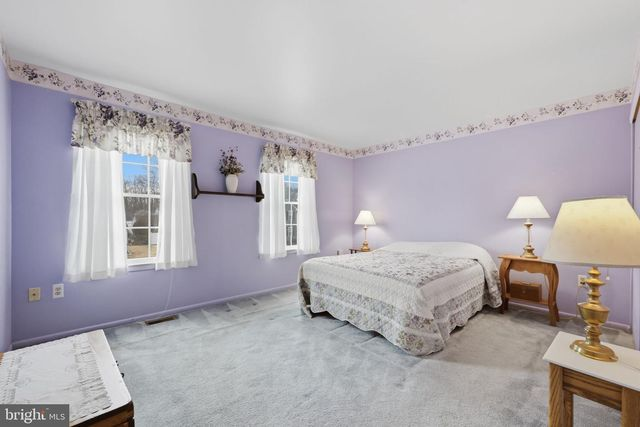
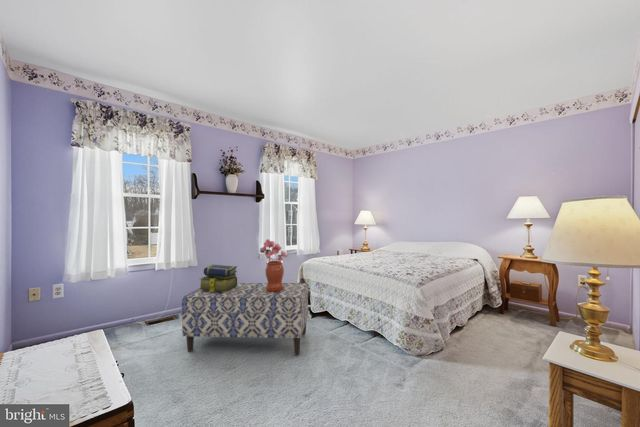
+ stack of books (220, 277)
+ bench (250, 315)
+ potted flower (273, 263)
